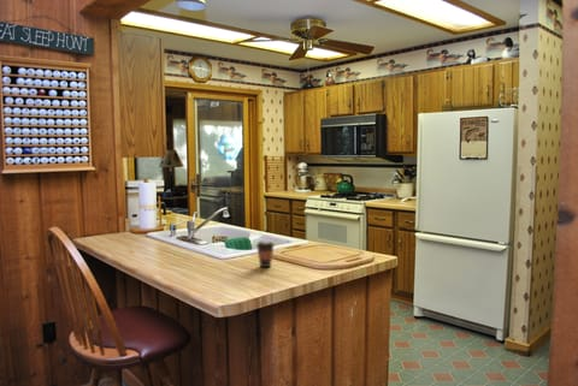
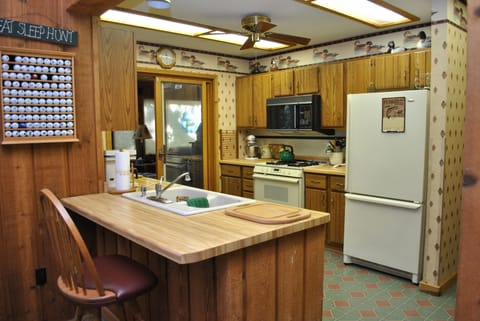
- coffee cup (265, 254)
